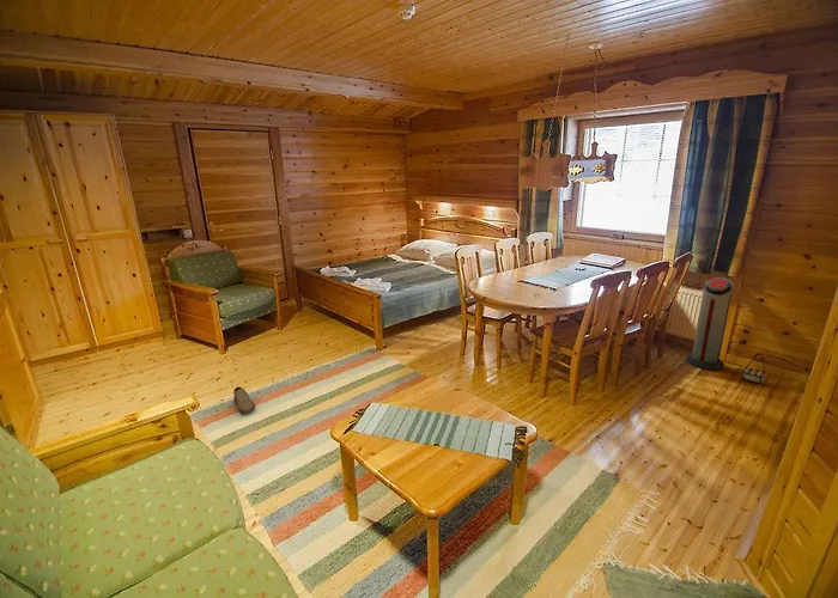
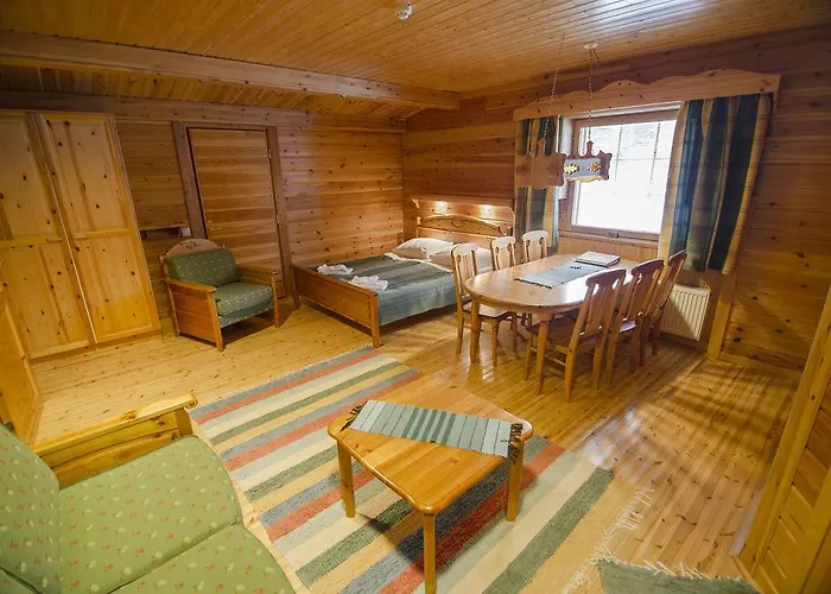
- shoe (243, 398)
- bag (749, 371)
- air purifier (711, 322)
